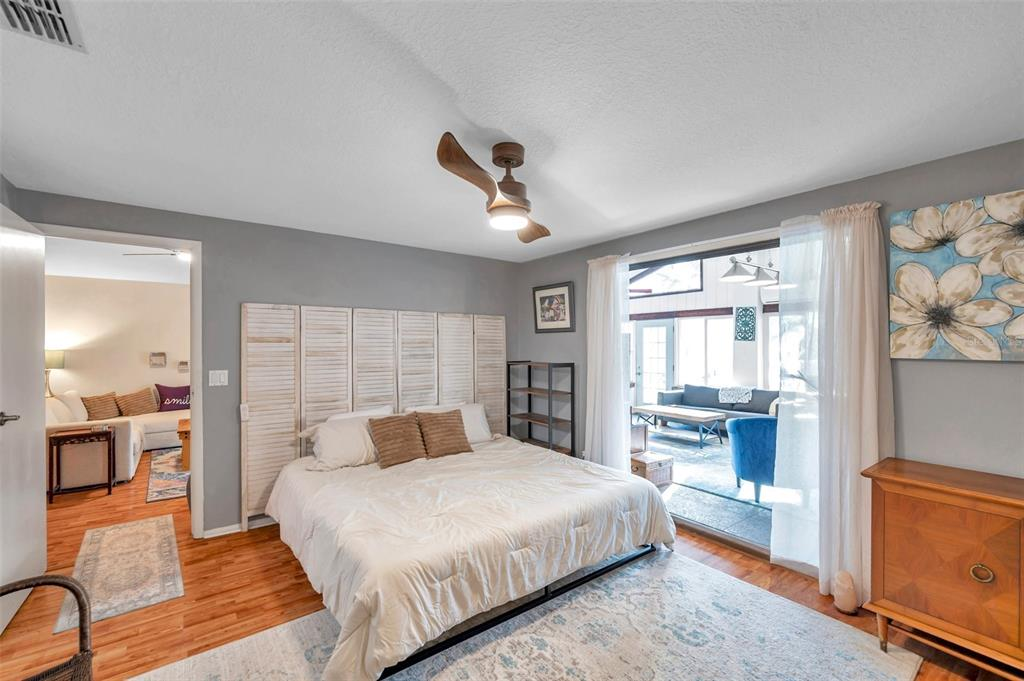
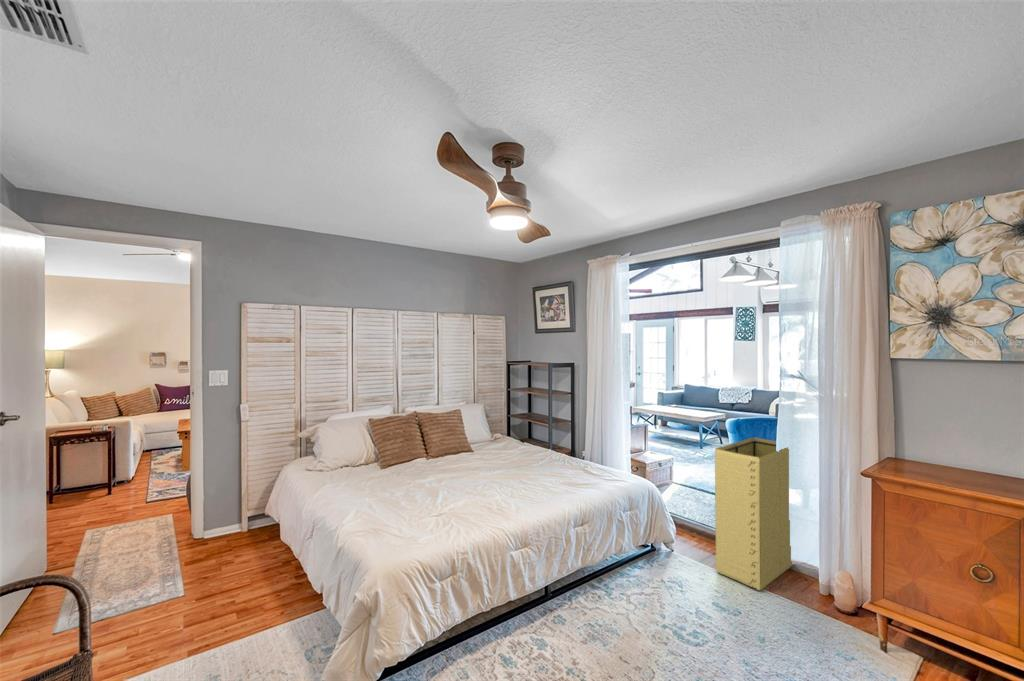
+ laundry hamper (756, 507)
